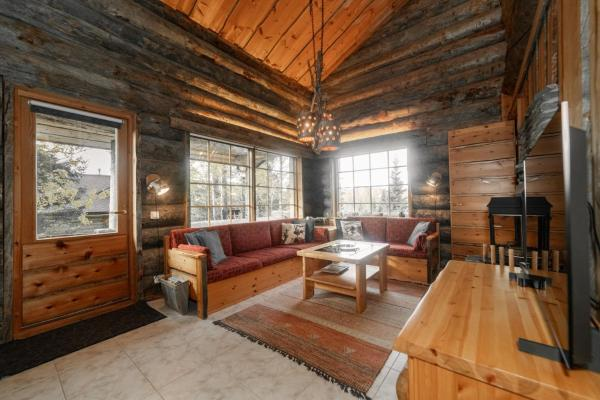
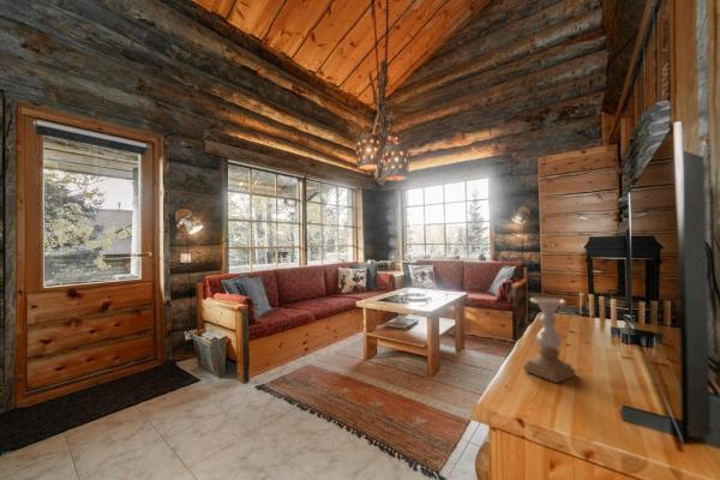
+ candle holder (548, 336)
